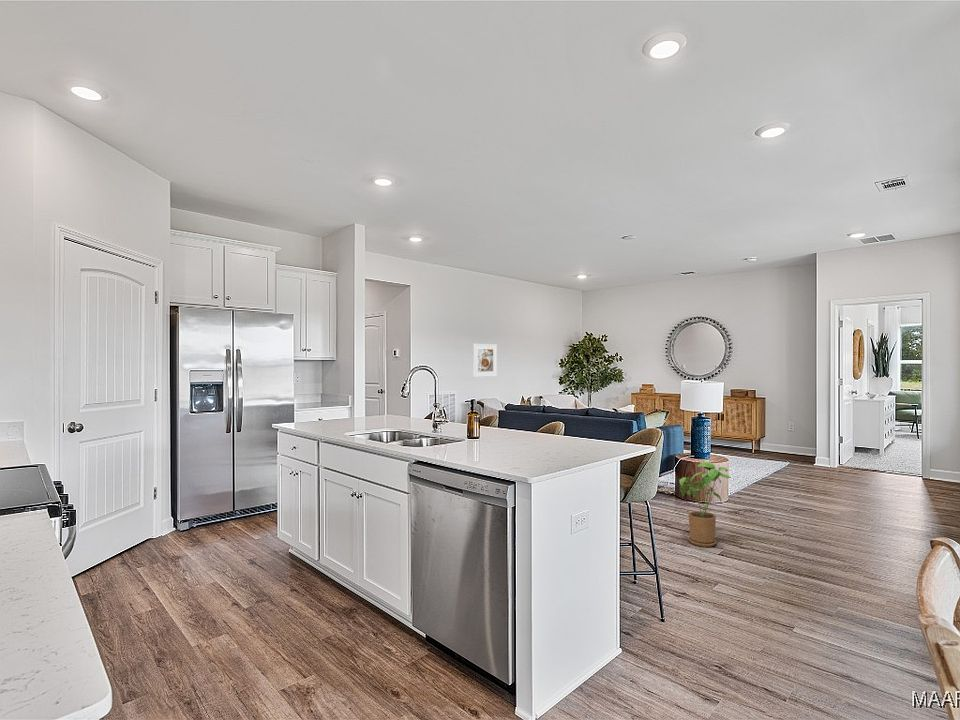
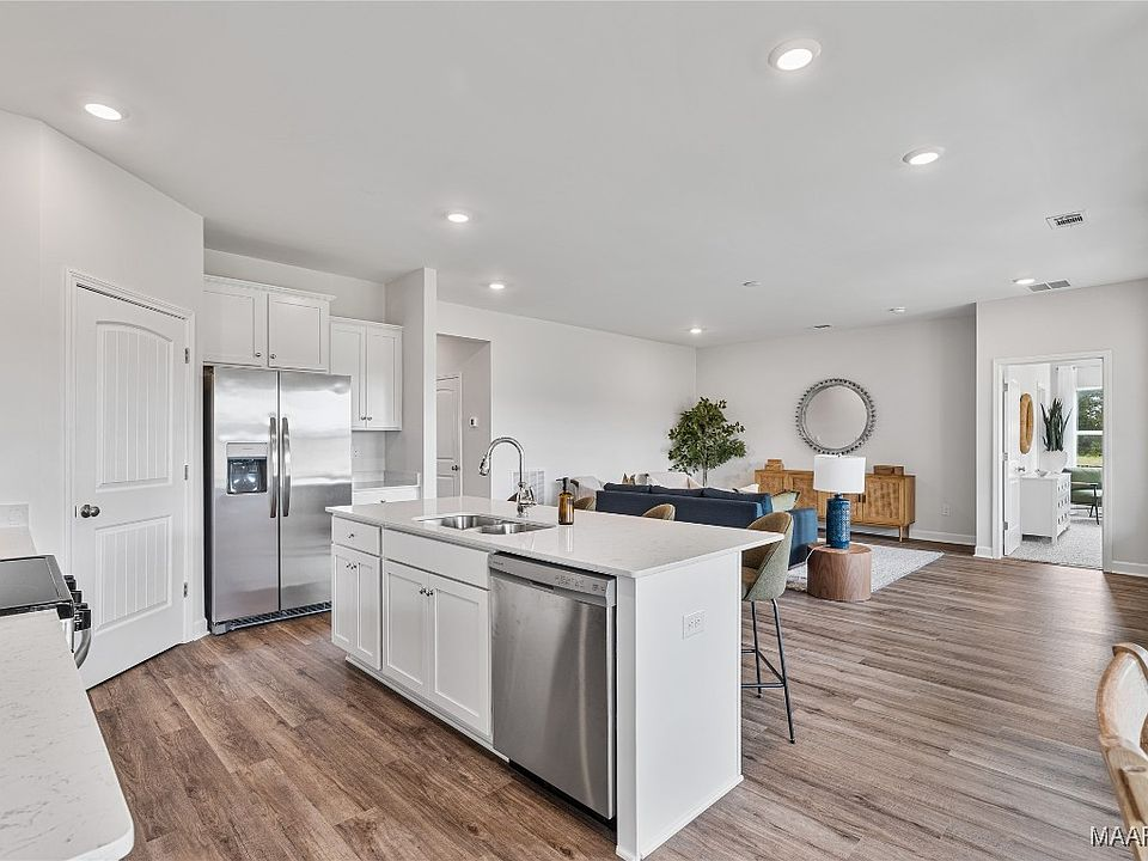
- house plant (700, 503)
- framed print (485, 360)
